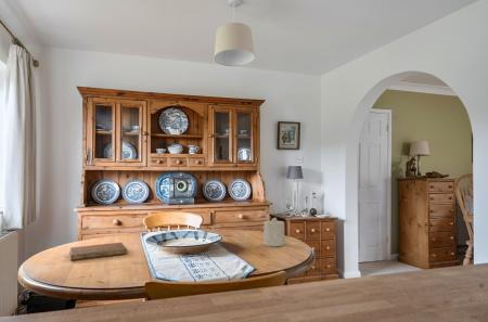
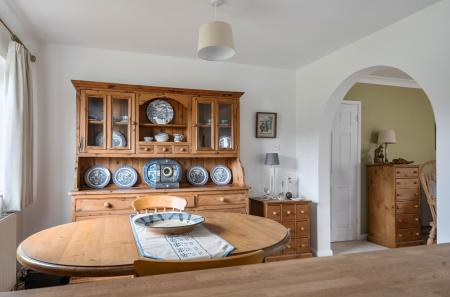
- notebook (98, 250)
- candle (273, 231)
